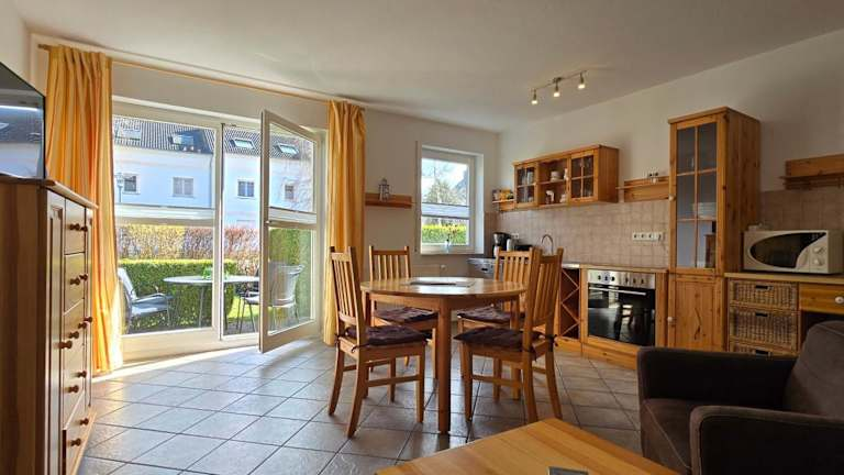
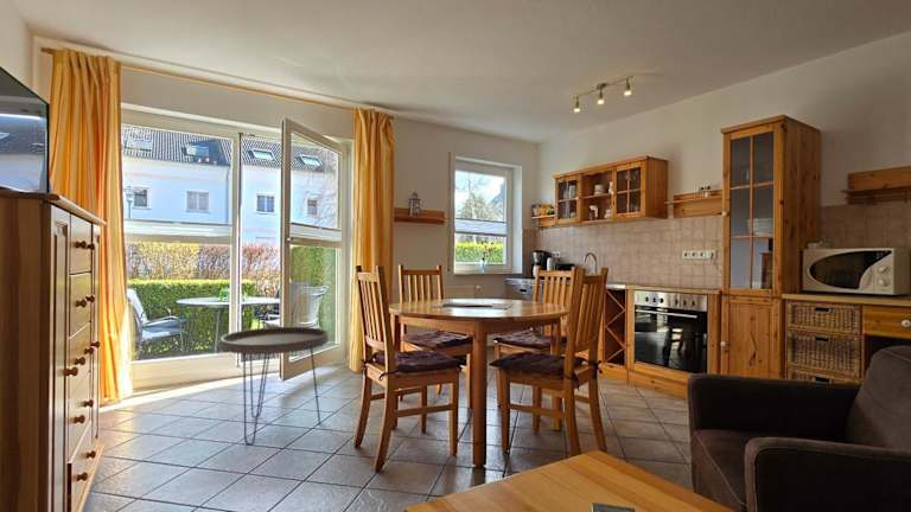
+ side table (266, 377)
